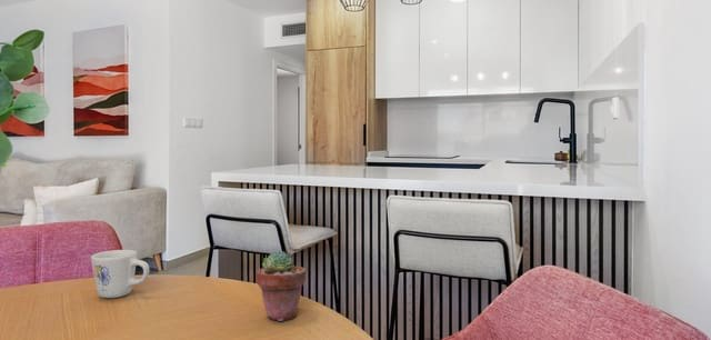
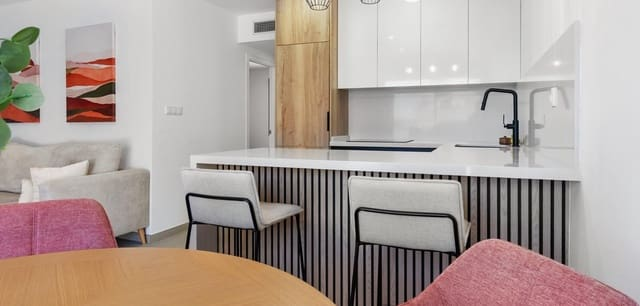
- mug (122, 274)
- potted succulent (281, 282)
